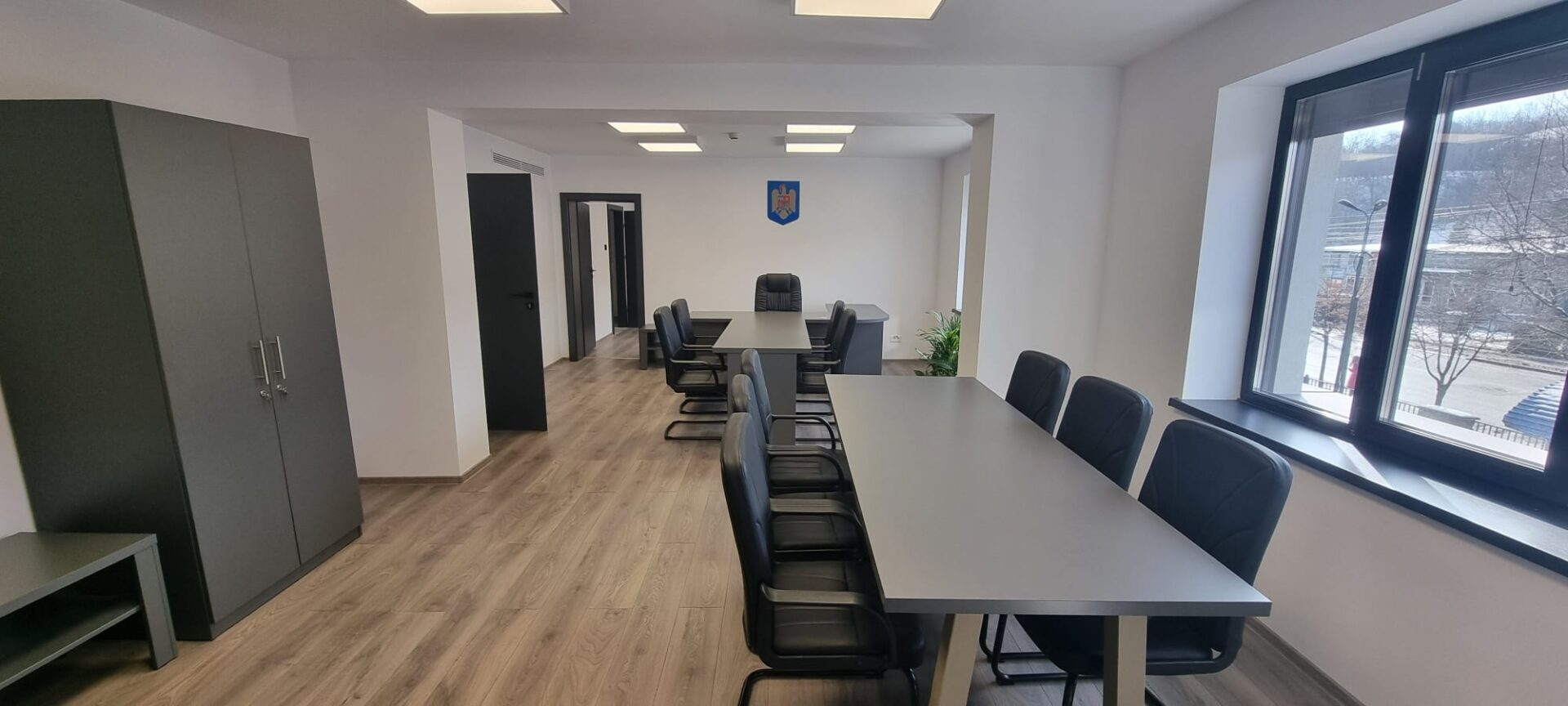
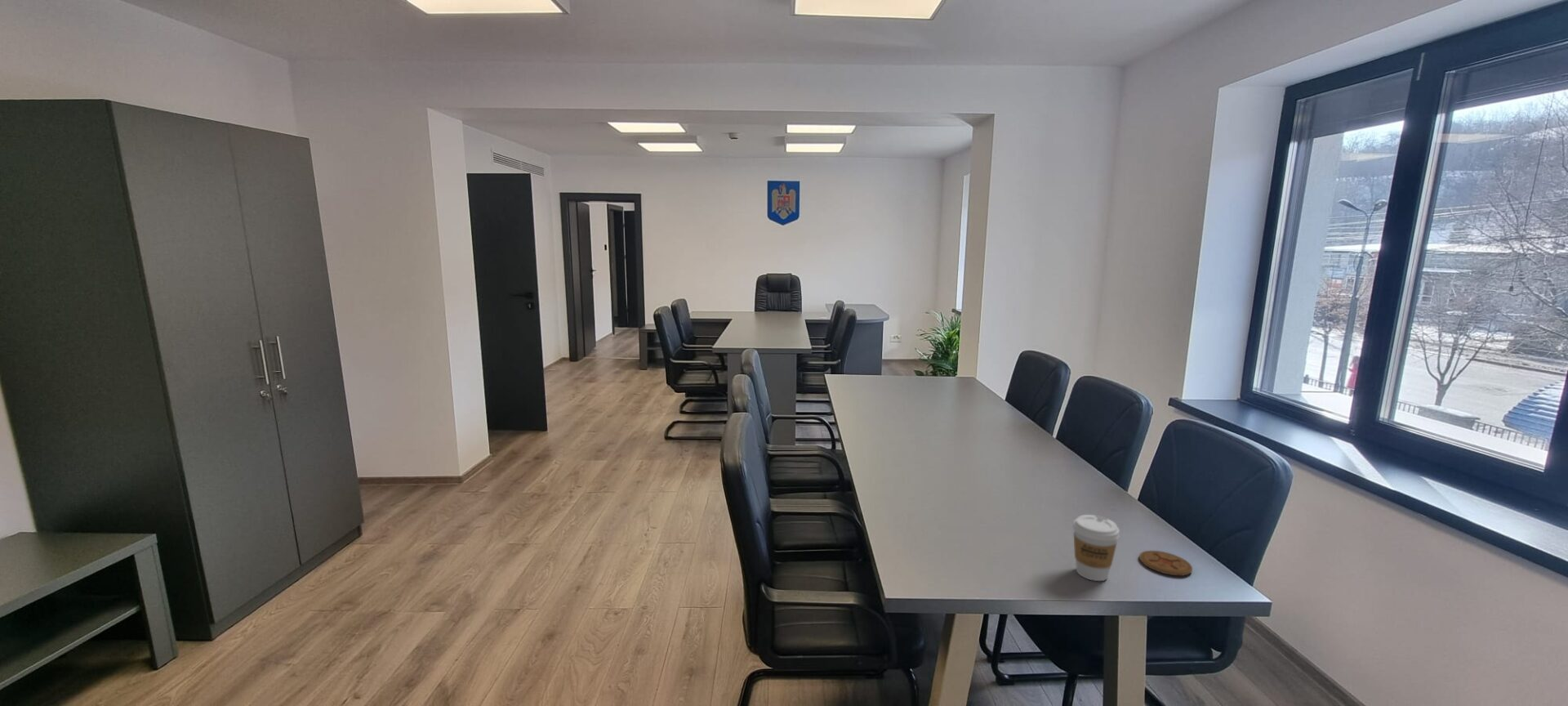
+ coaster (1165, 562)
+ coffee cup (1094, 547)
